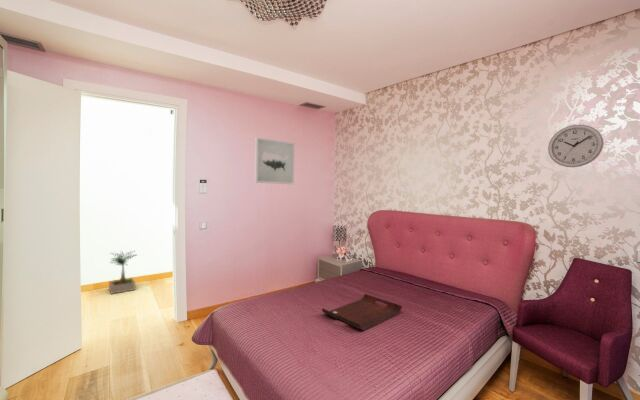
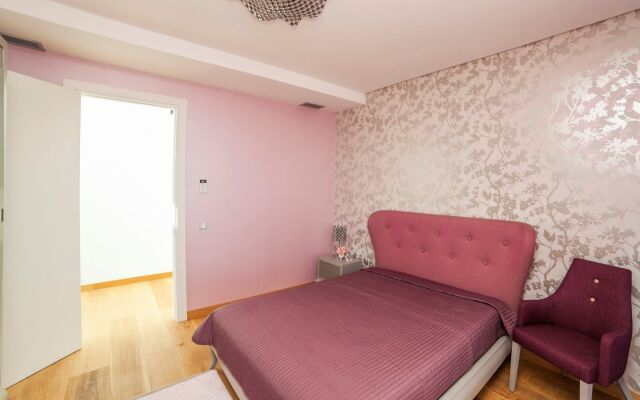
- wall clock (574, 145)
- serving tray (362, 310)
- wall art (275, 162)
- potted plant (123, 270)
